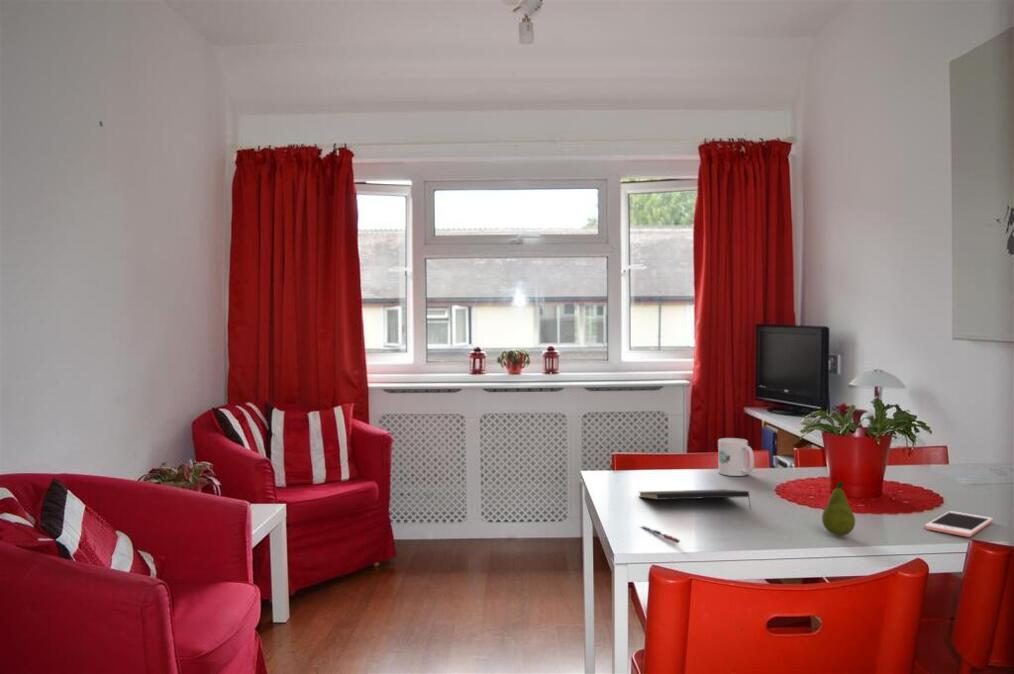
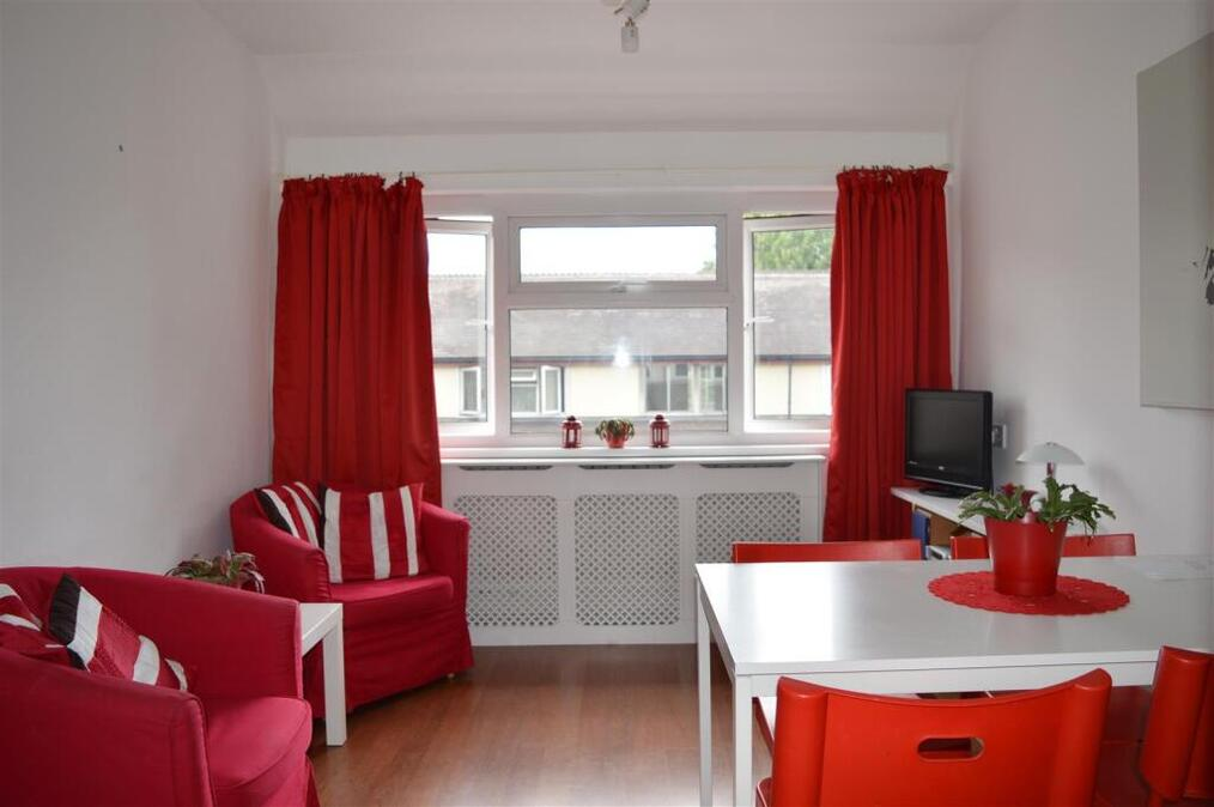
- notepad (691, 494)
- cell phone (959, 523)
- fruit (838, 507)
- pen (659, 532)
- mug (737, 457)
